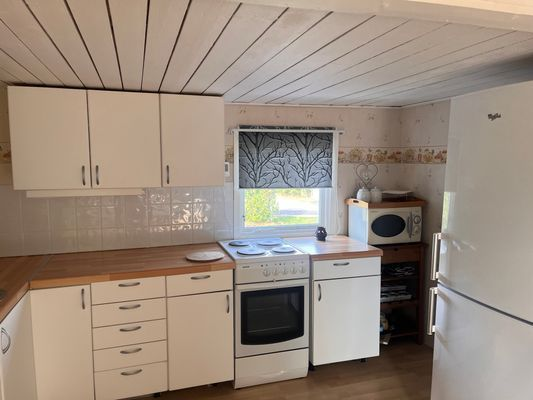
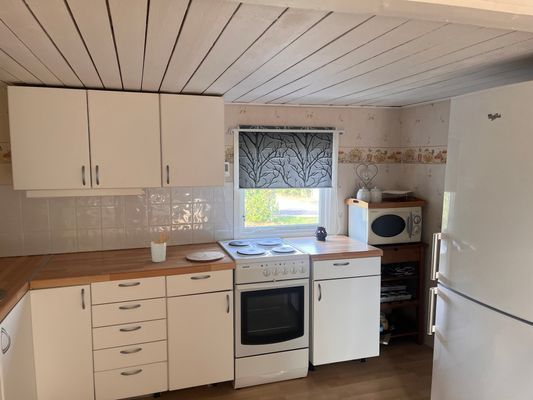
+ utensil holder (162, 247)
